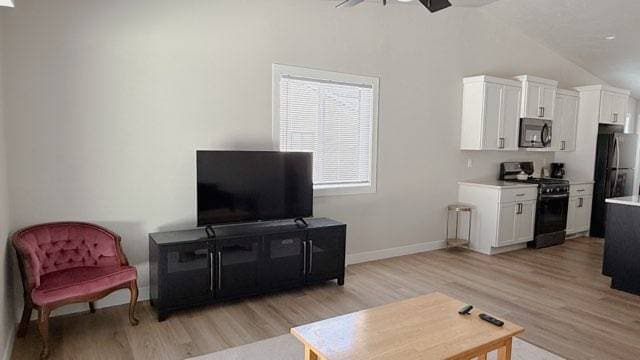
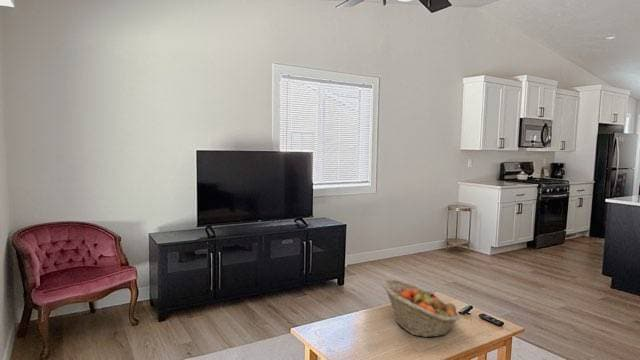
+ fruit basket (419, 305)
